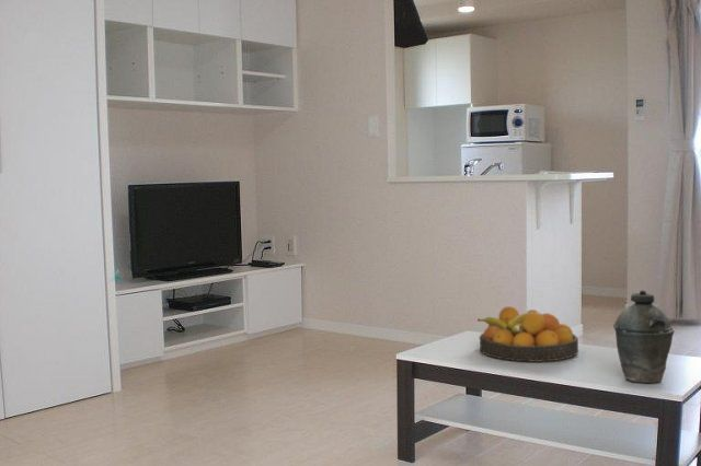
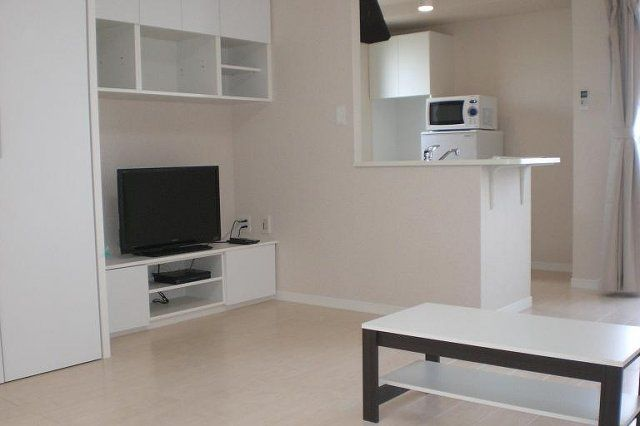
- fruit bowl (528, 329)
- kettle (643, 335)
